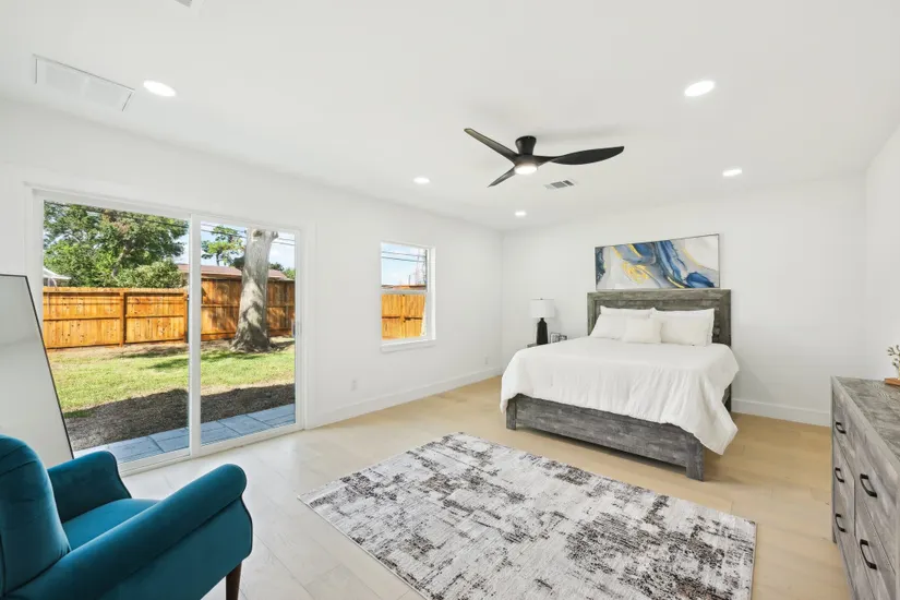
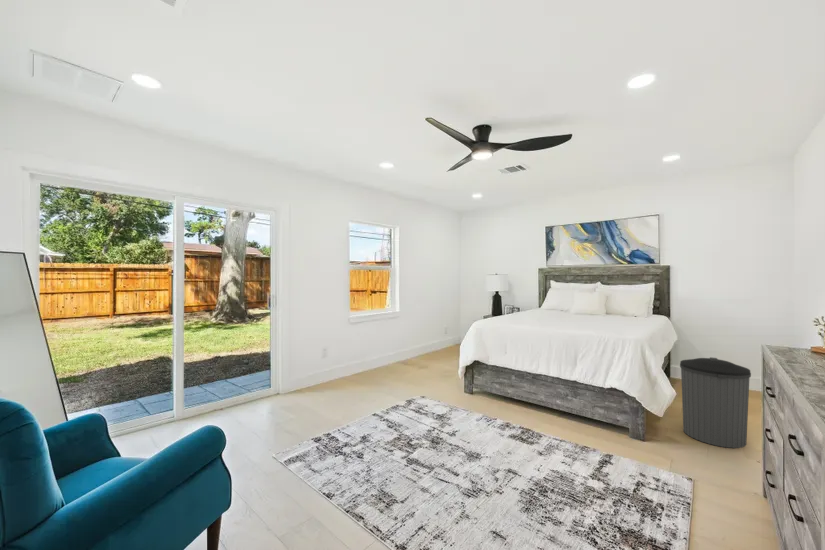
+ trash can (713, 397)
